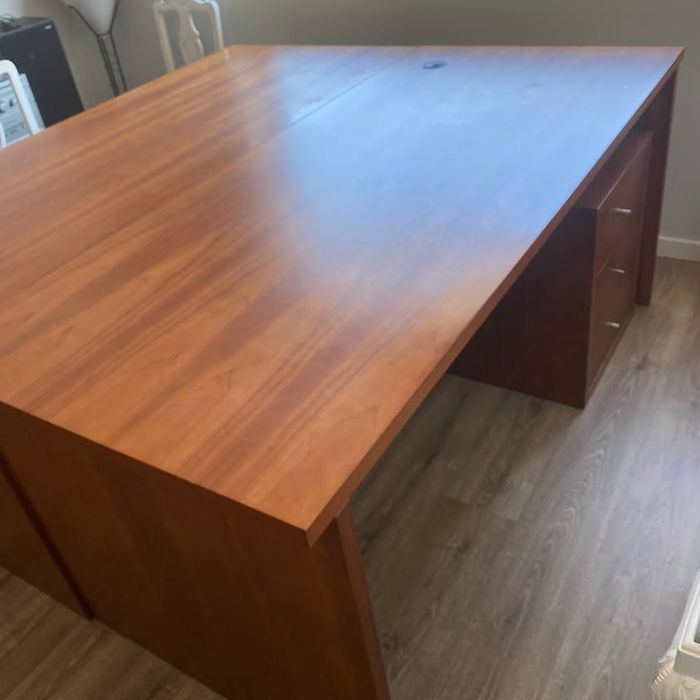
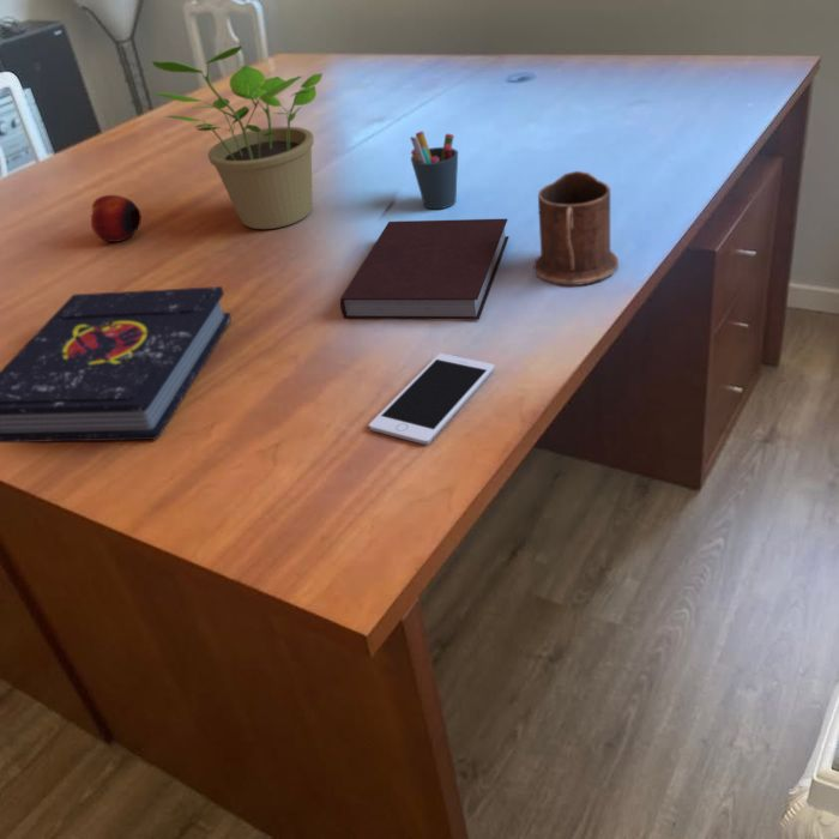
+ cell phone (434, 396)
+ mug (573, 231)
+ book (109, 357)
+ pen holder (435, 165)
+ apple (115, 217)
+ potted plant (249, 128)
+ notebook (429, 265)
